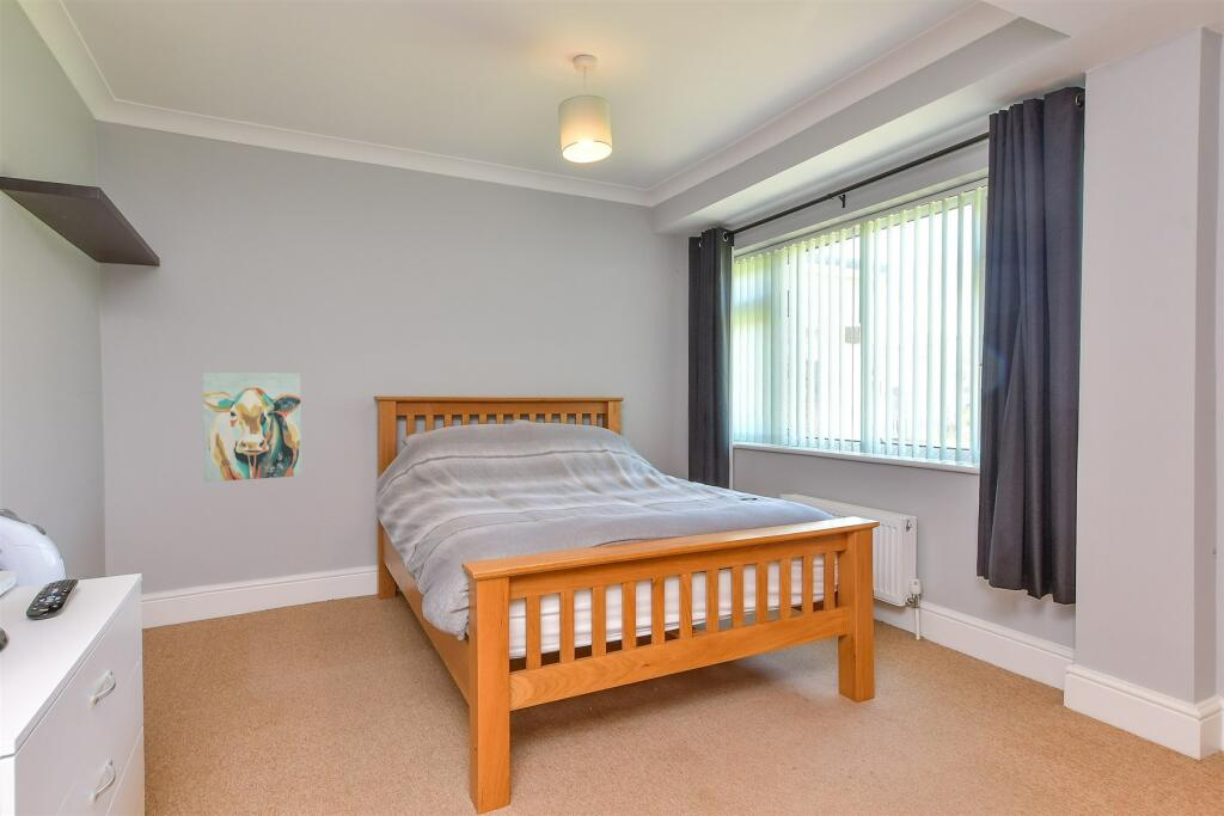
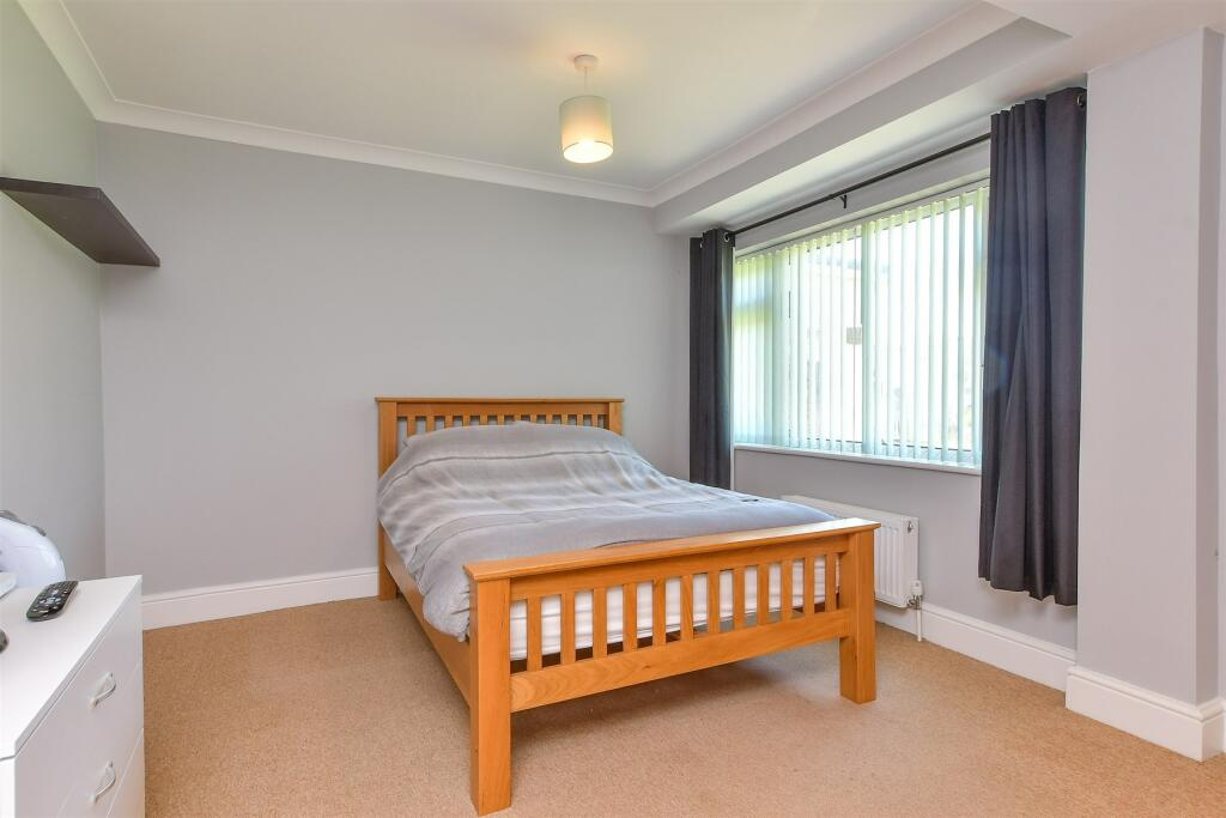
- wall art (253, 425)
